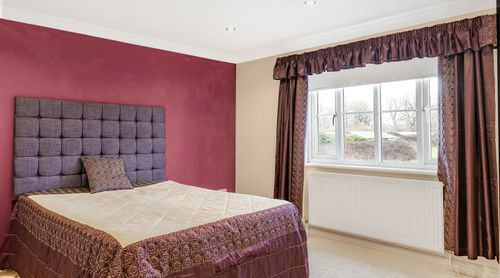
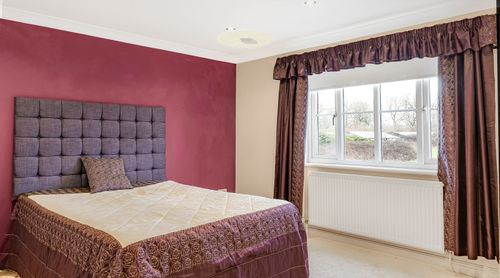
+ ceiling light (245, 37)
